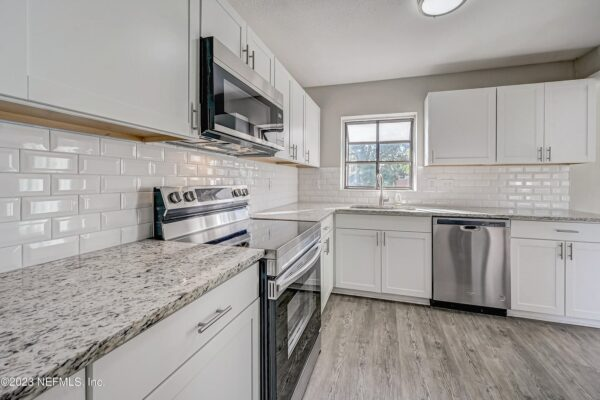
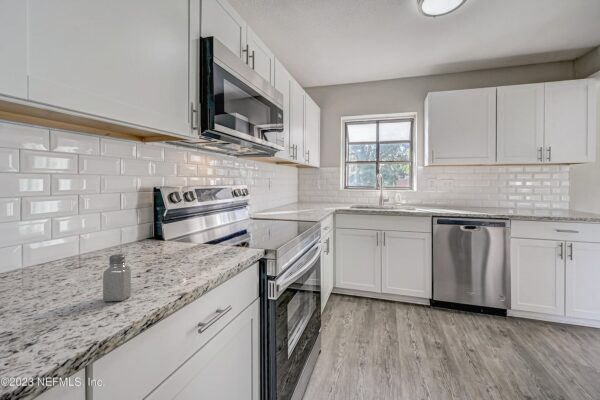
+ saltshaker (117, 276)
